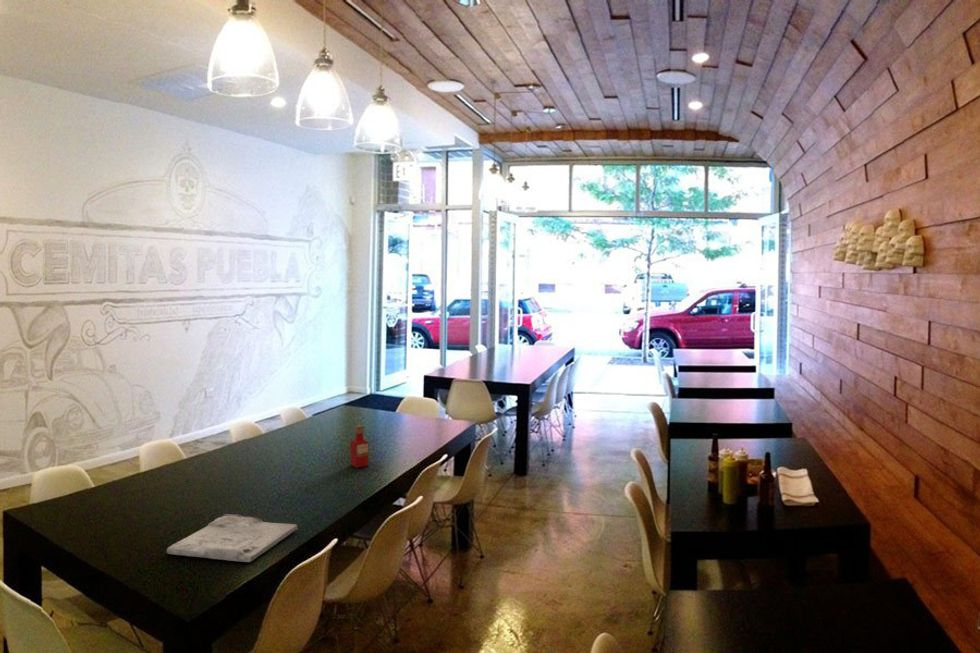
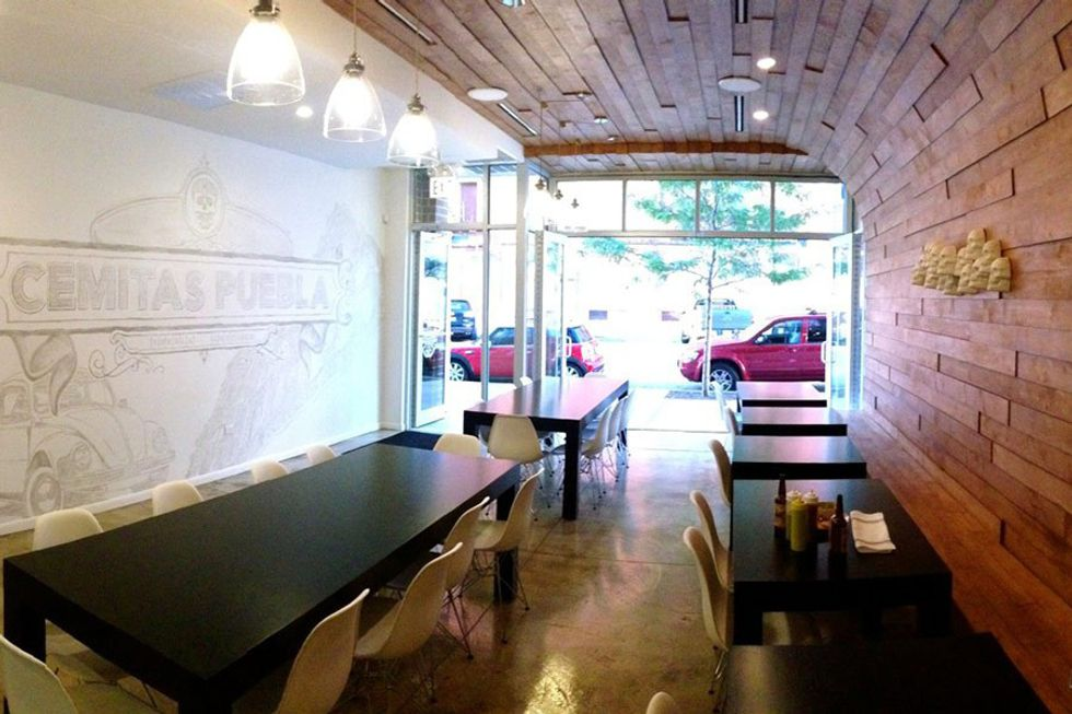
- napkin (235, 536)
- tabasco sauce (359, 445)
